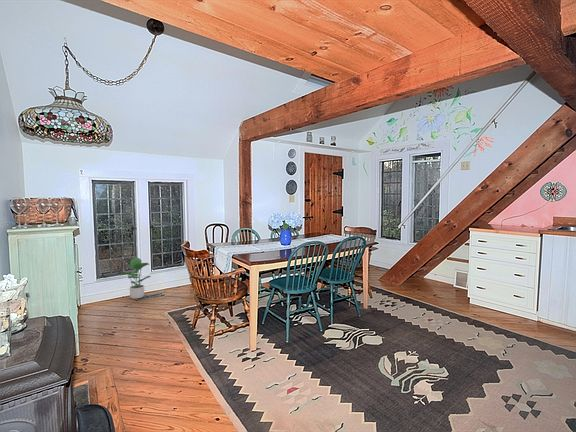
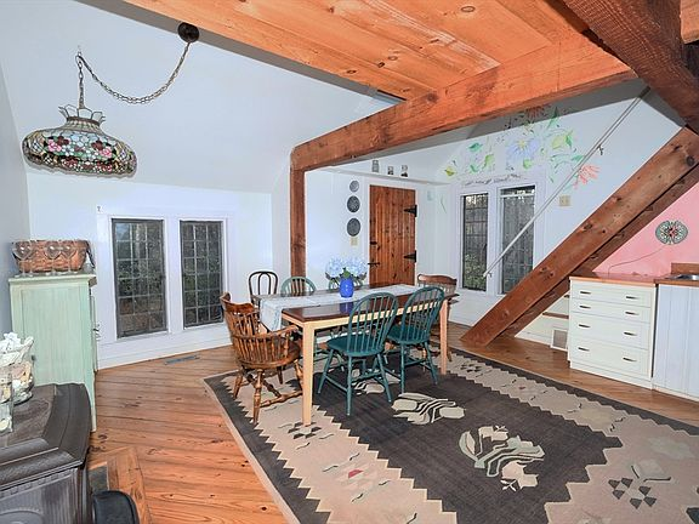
- potted plant (134, 278)
